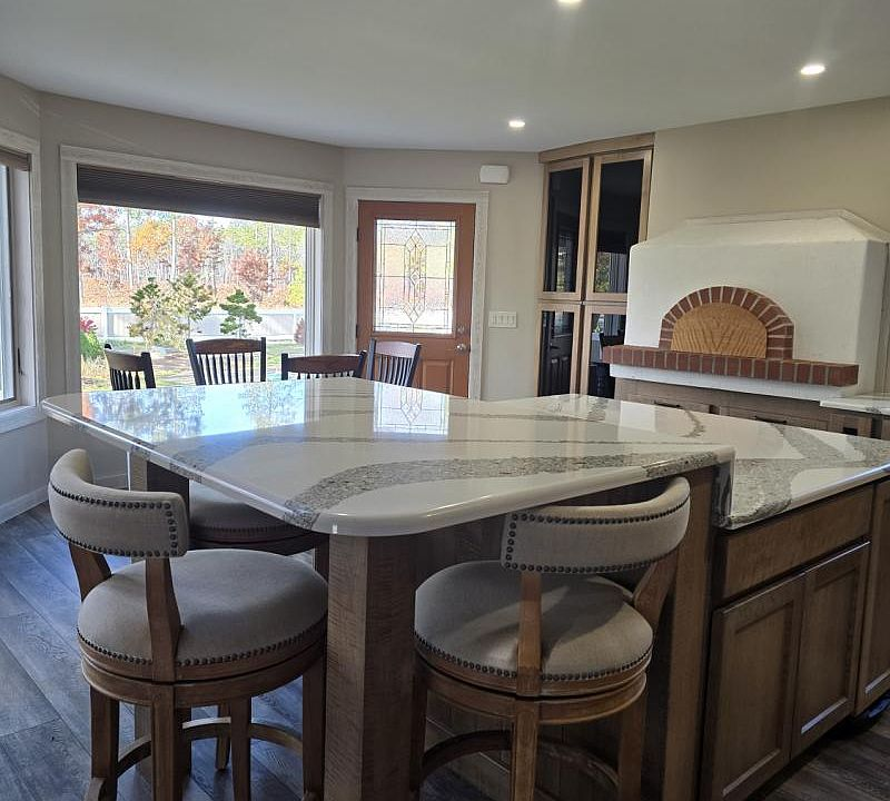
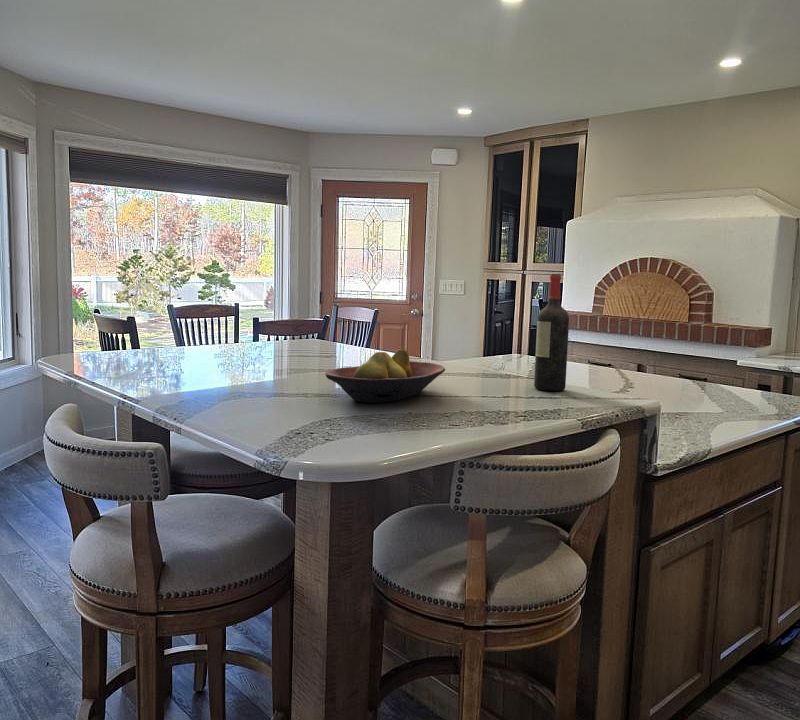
+ wine bottle (552, 331)
+ fruit bowl (388, 372)
